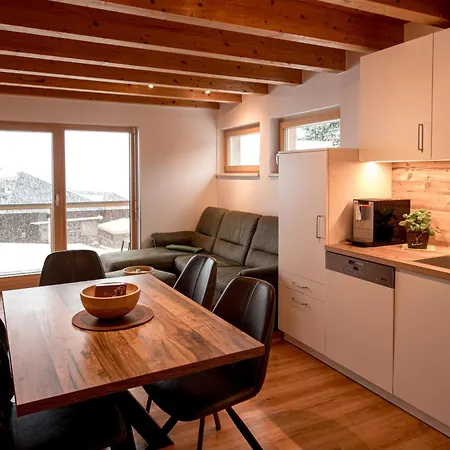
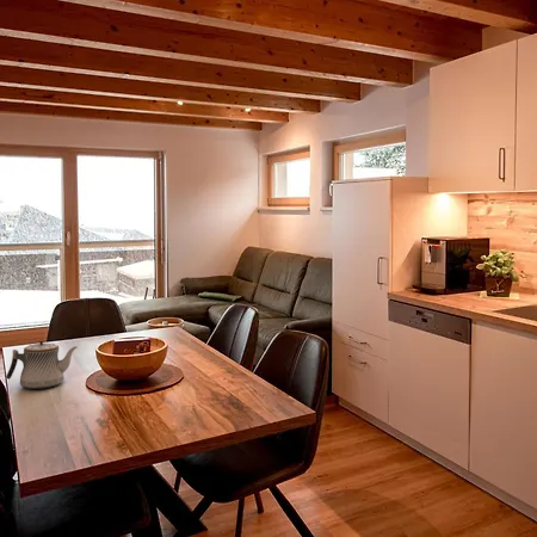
+ teapot (43, 363)
